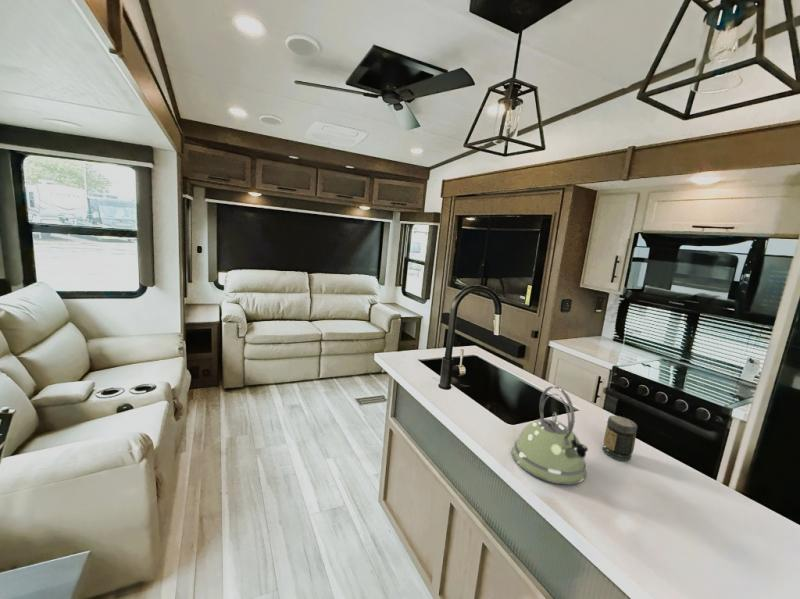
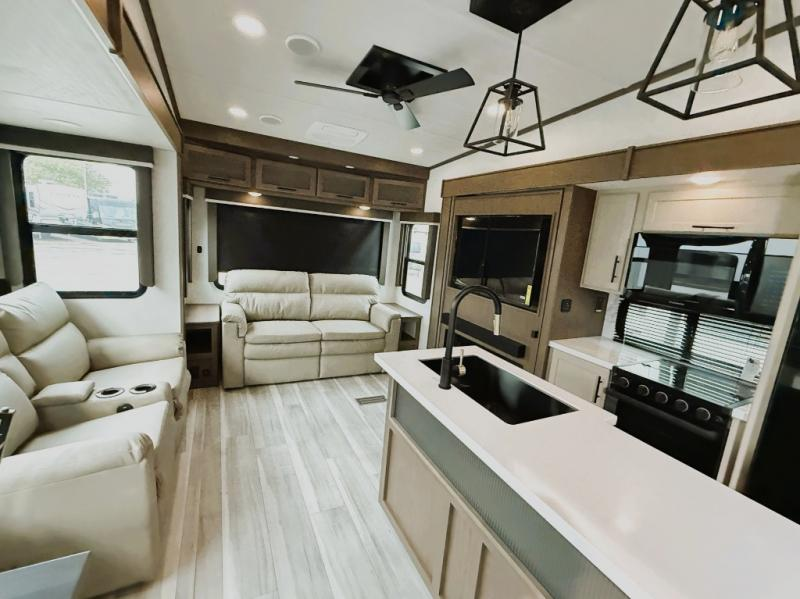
- jar (619, 437)
- kettle (556, 427)
